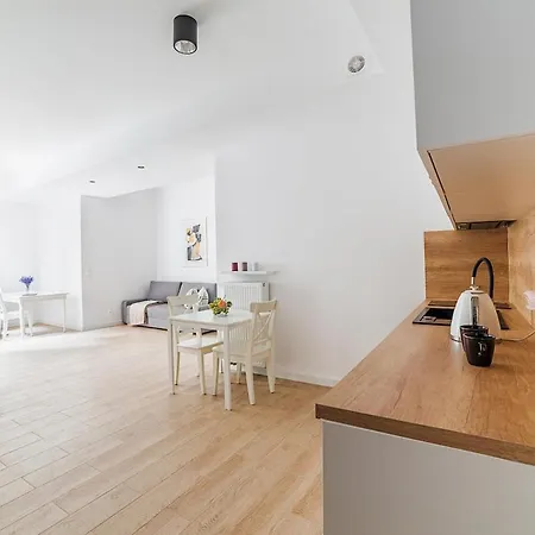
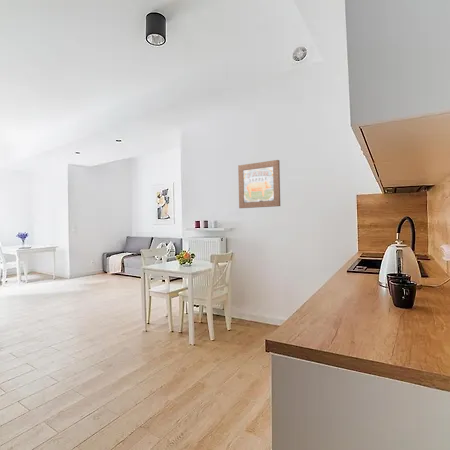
+ wall art (258, 185)
